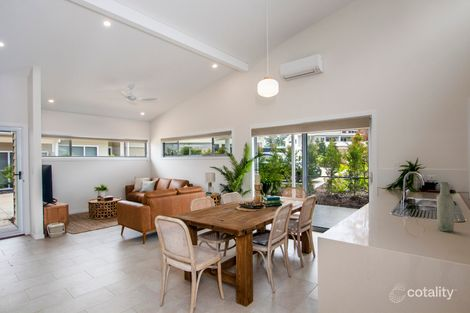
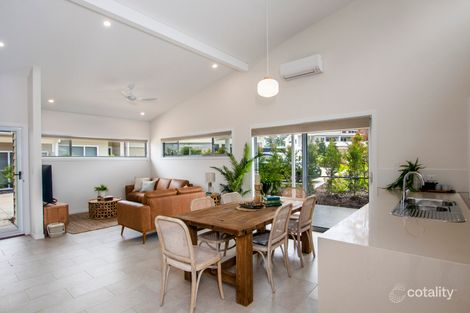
- bottle (445, 206)
